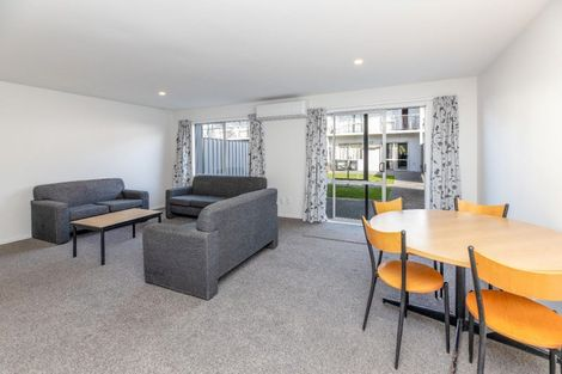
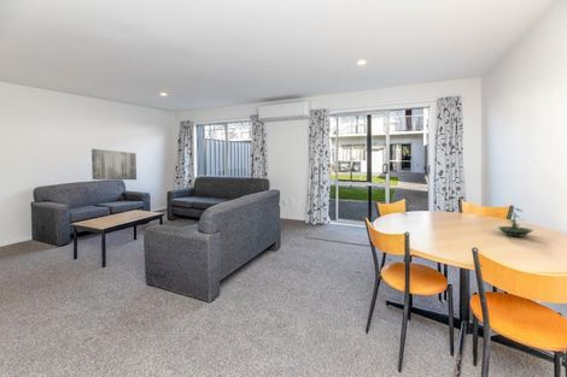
+ wall art (115, 165)
+ terrarium (514, 213)
